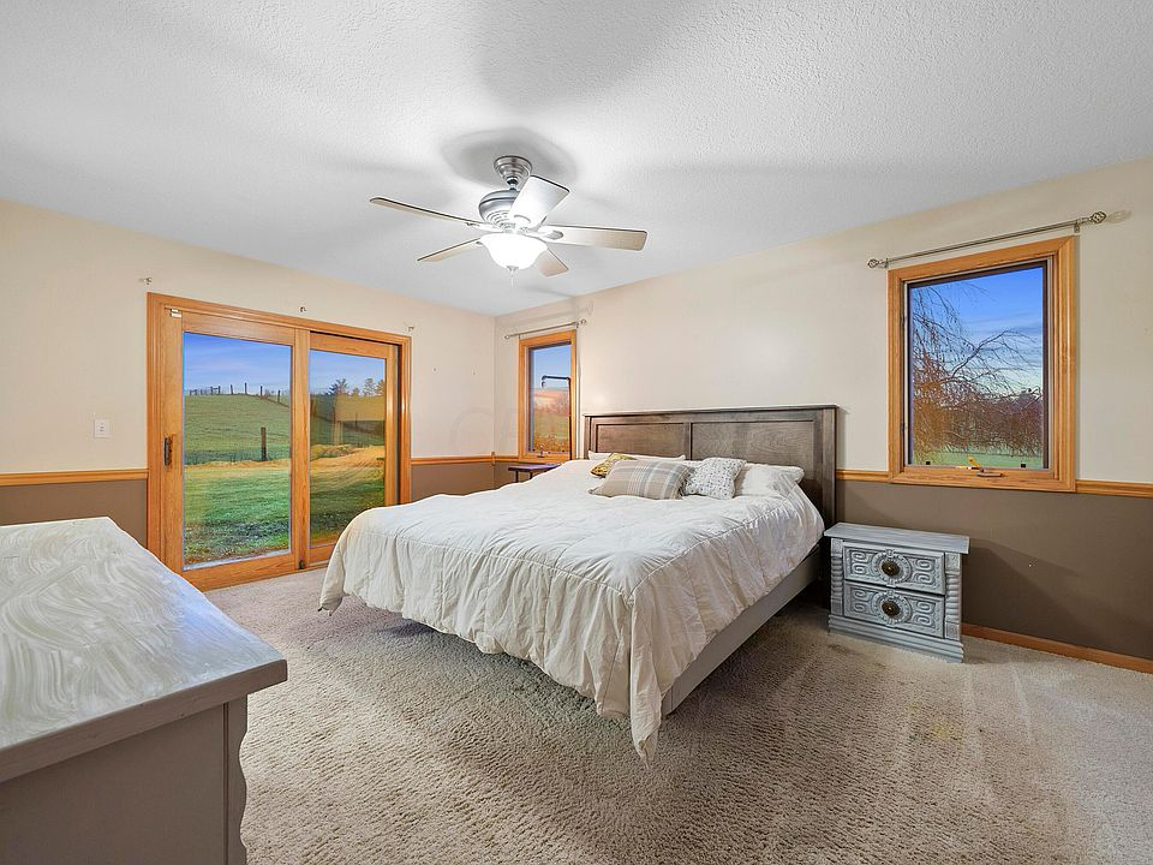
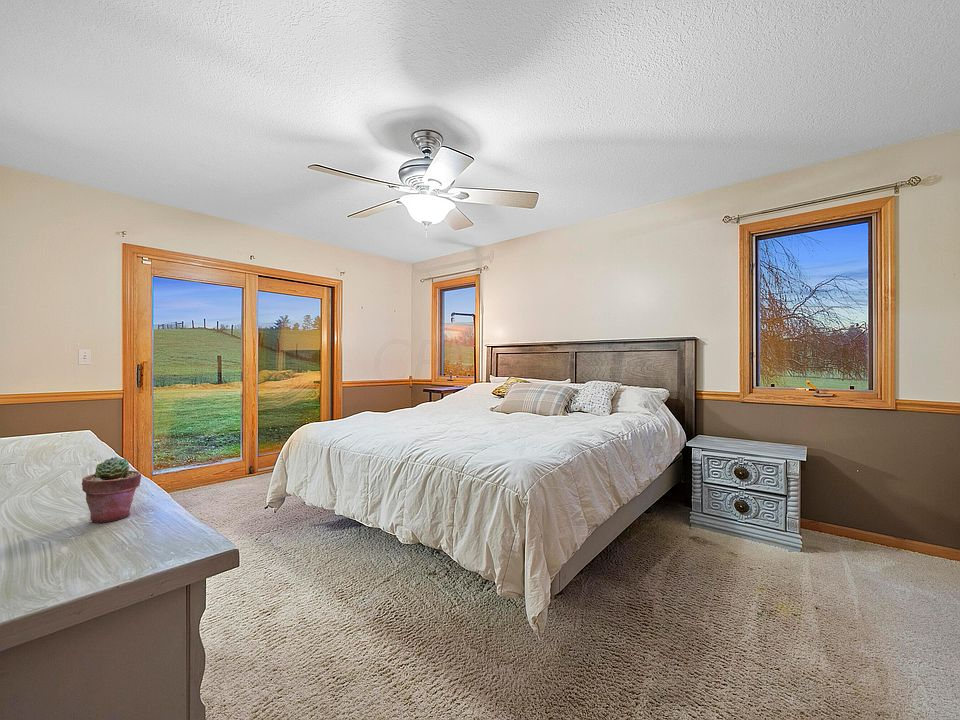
+ potted succulent (112, 487)
